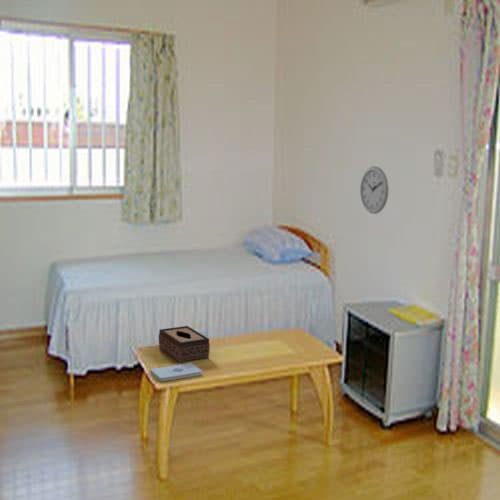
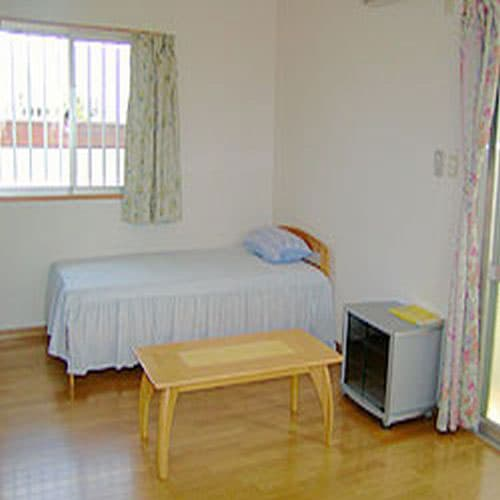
- wall clock (373, 190)
- notepad (176, 371)
- tissue box (183, 343)
